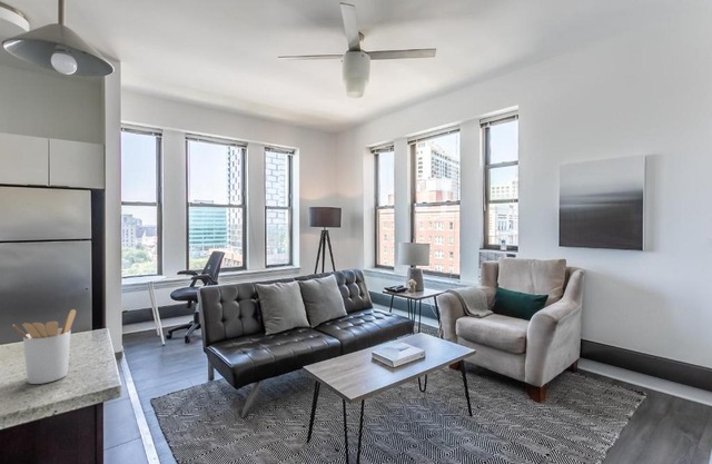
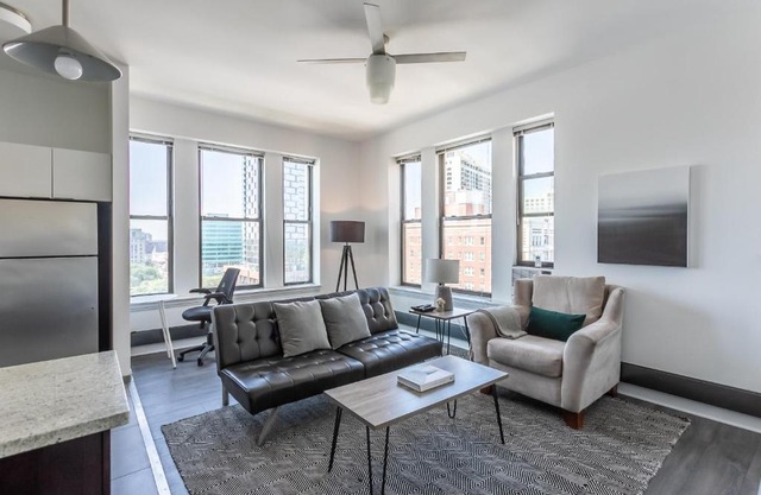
- utensil holder (46, 346)
